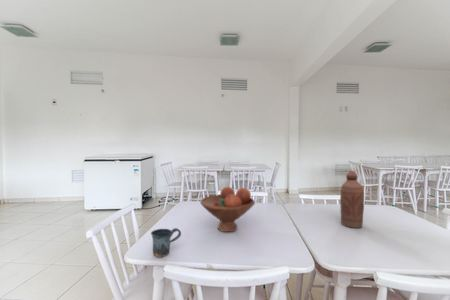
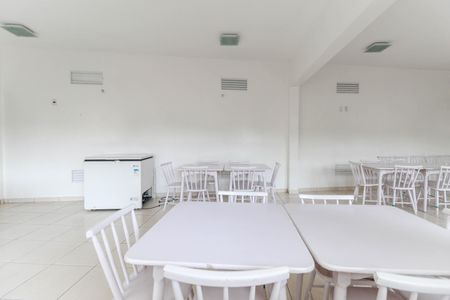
- bottle (352, 198)
- mug (165, 242)
- fruit bowl (227, 209)
